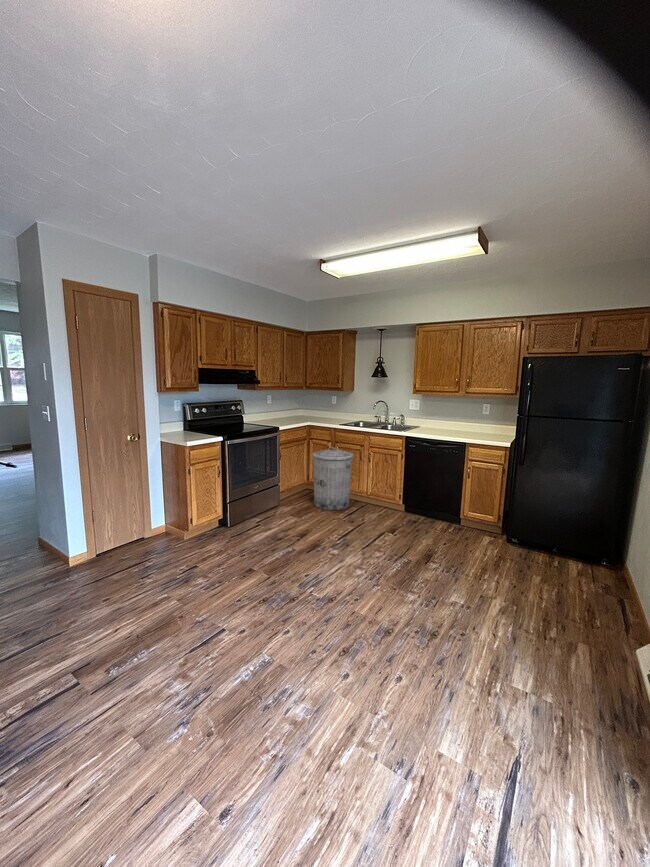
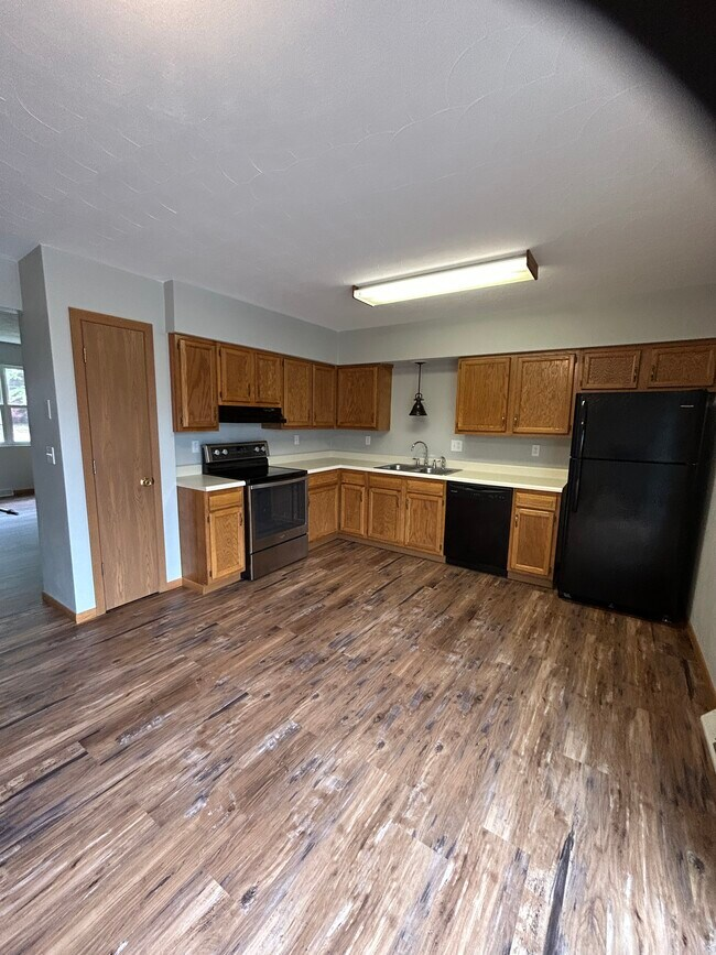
- trash can (332, 476)
